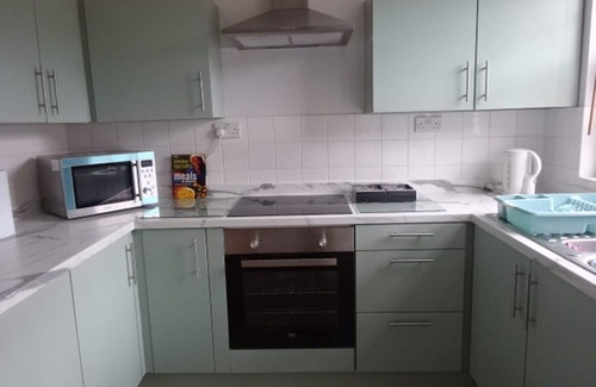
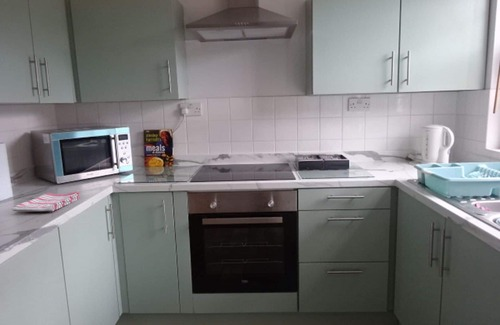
+ dish towel (48, 201)
